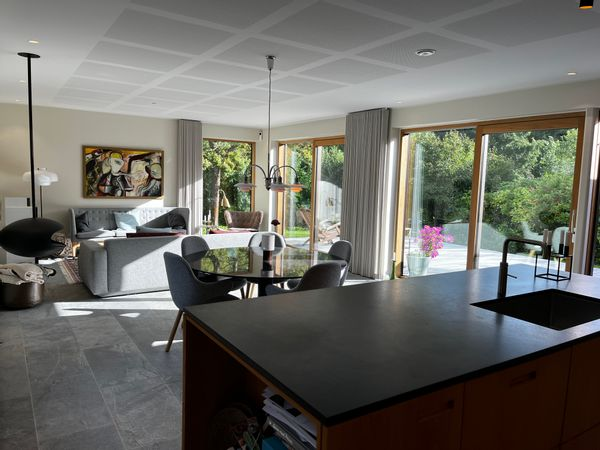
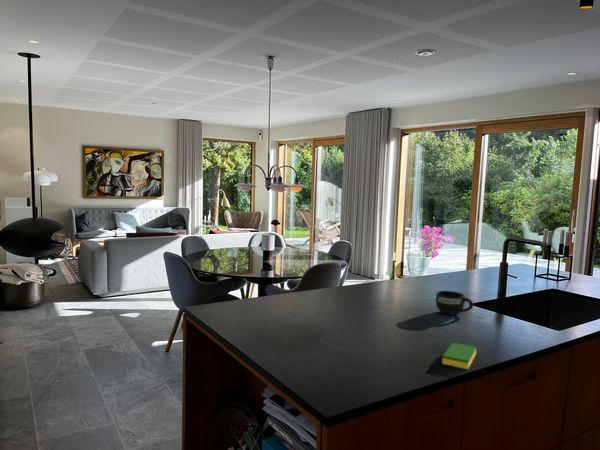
+ mug (454, 303)
+ dish sponge (459, 355)
